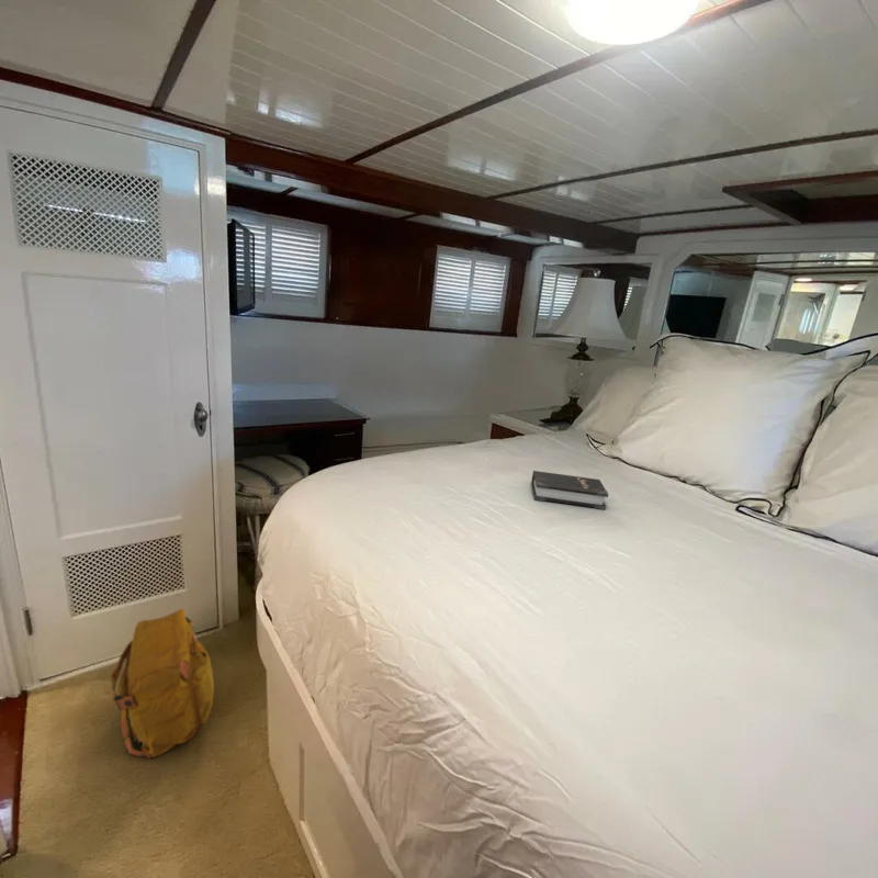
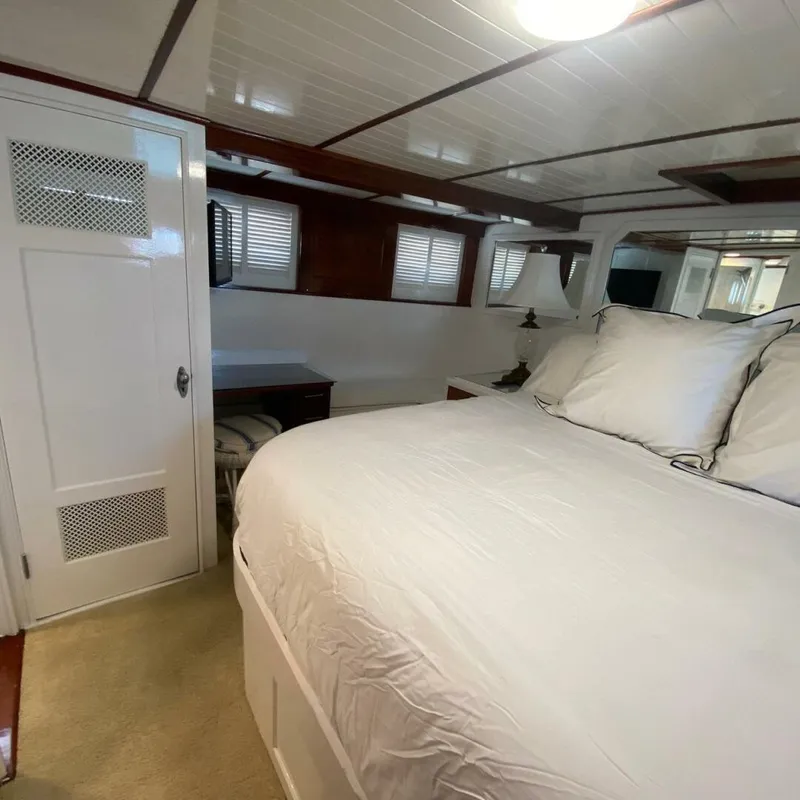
- hardback book (567, 488)
- backpack (164, 671)
